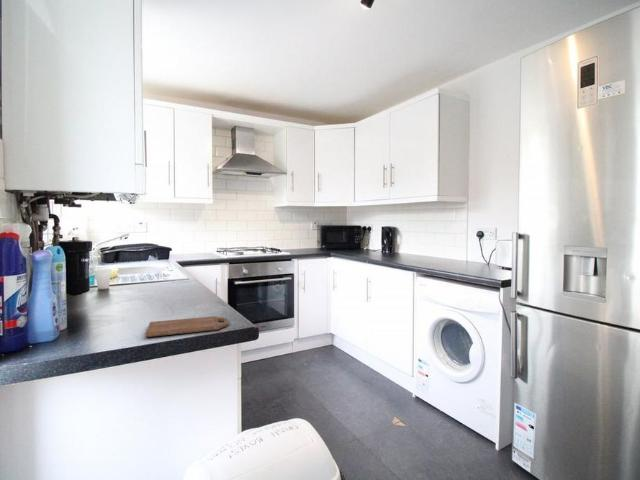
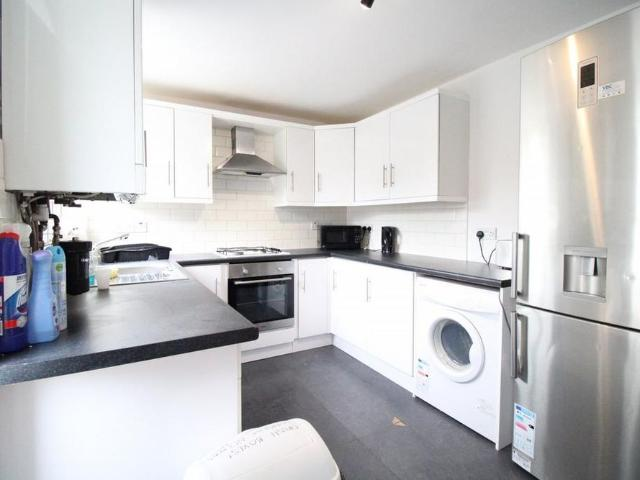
- cutting board (189, 325)
